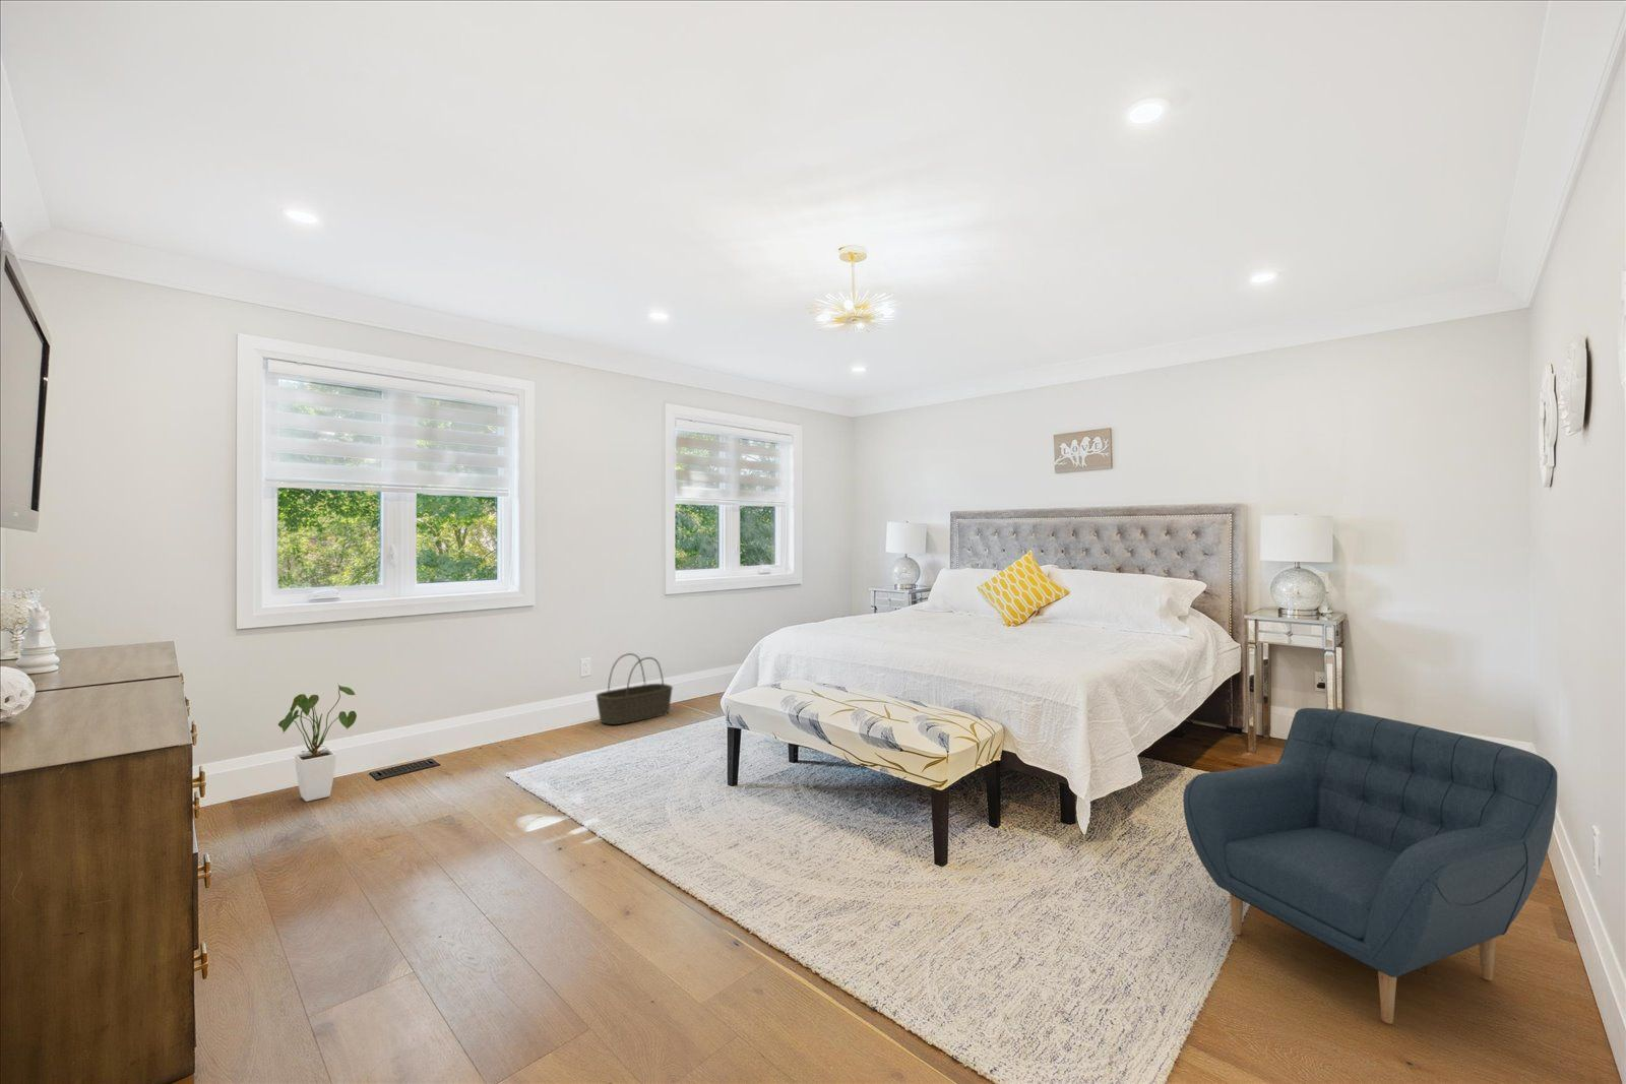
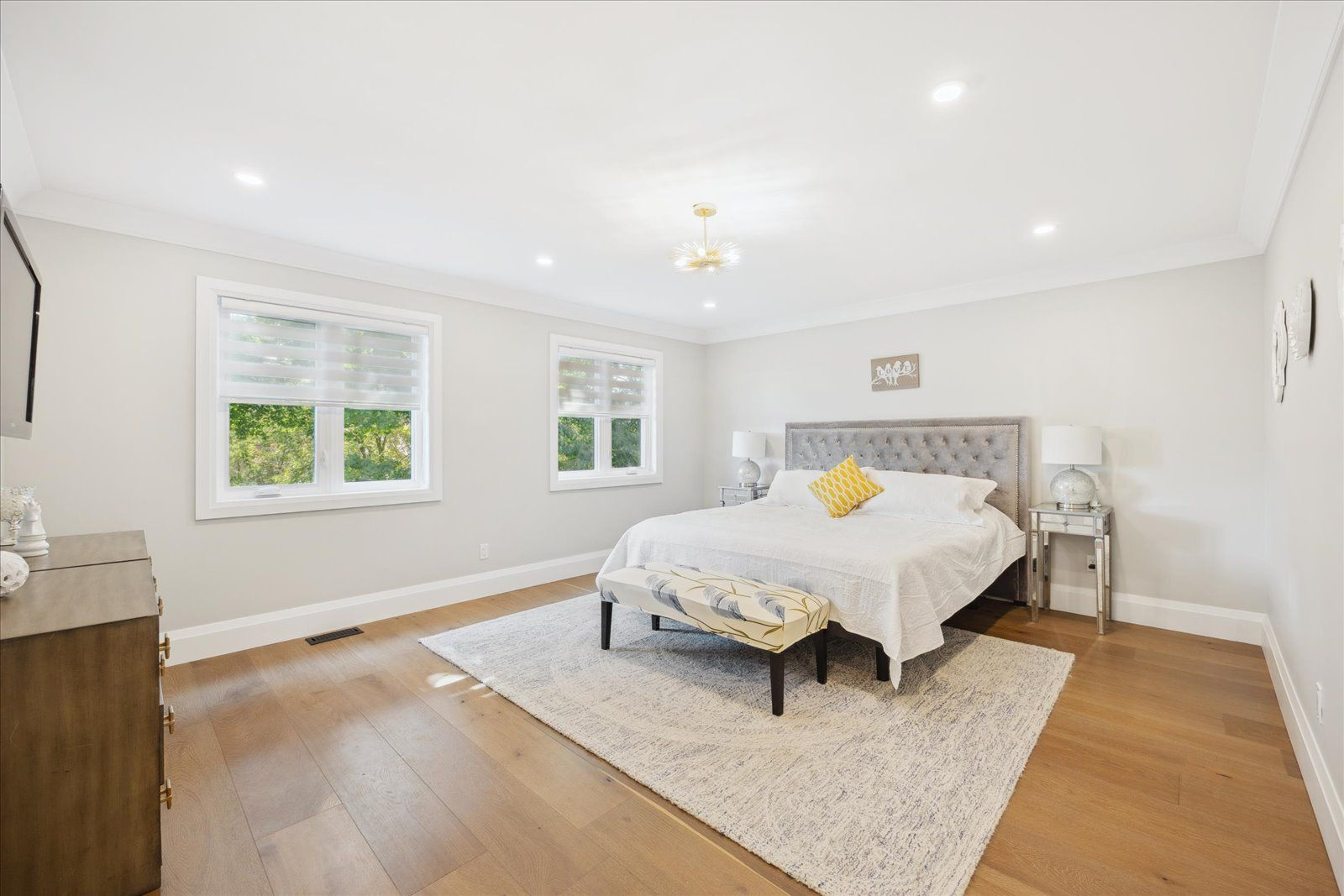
- armchair (1351, 847)
- basket (635, 686)
- house plant (323, 739)
